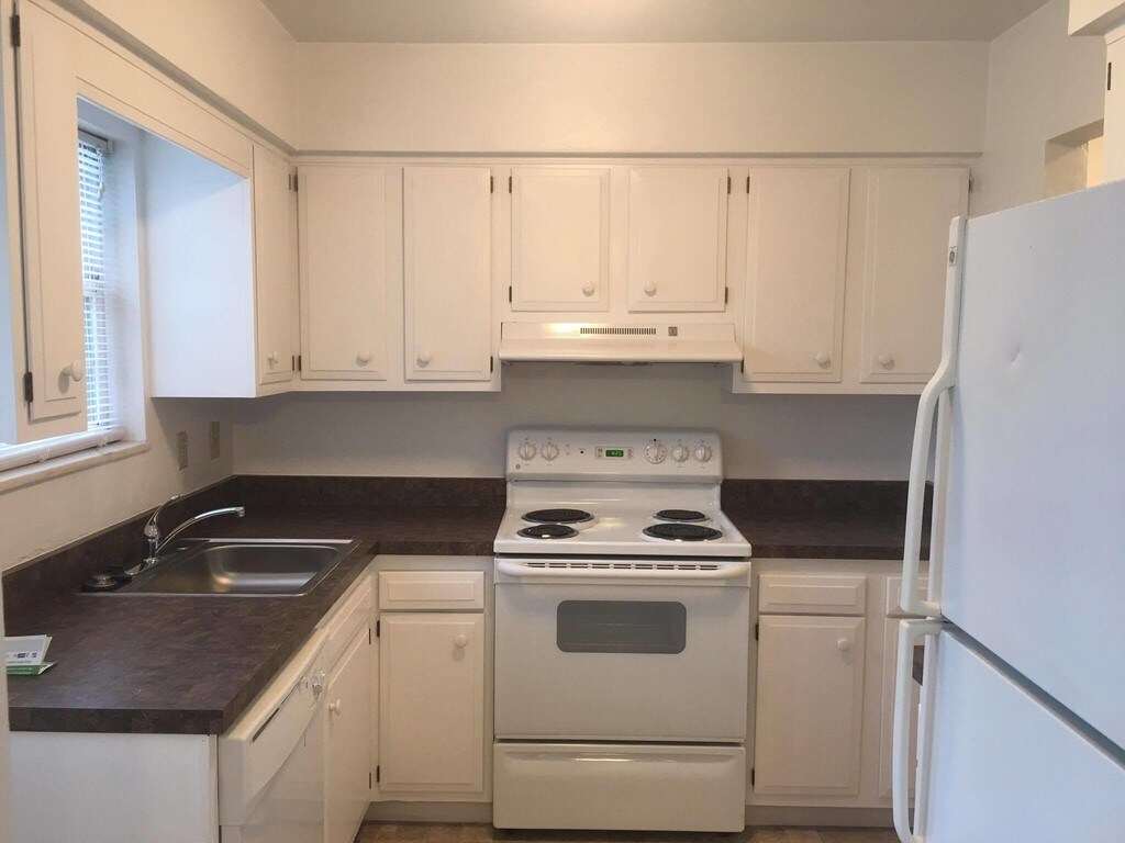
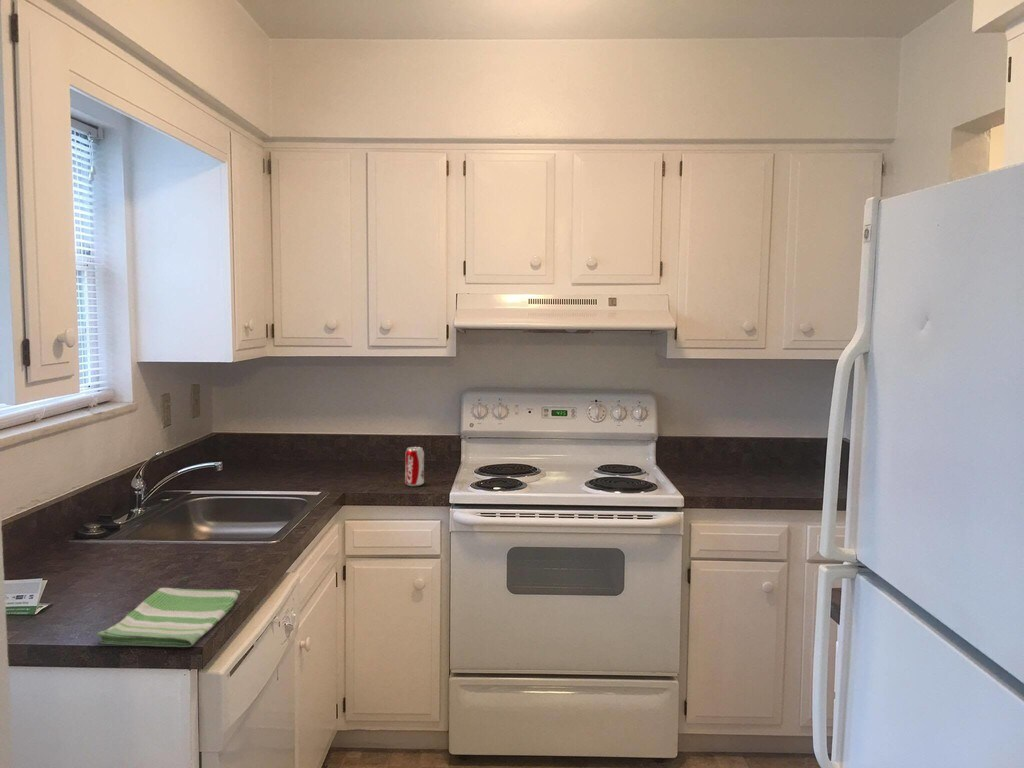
+ dish towel (174, 614)
+ beverage can (414, 466)
